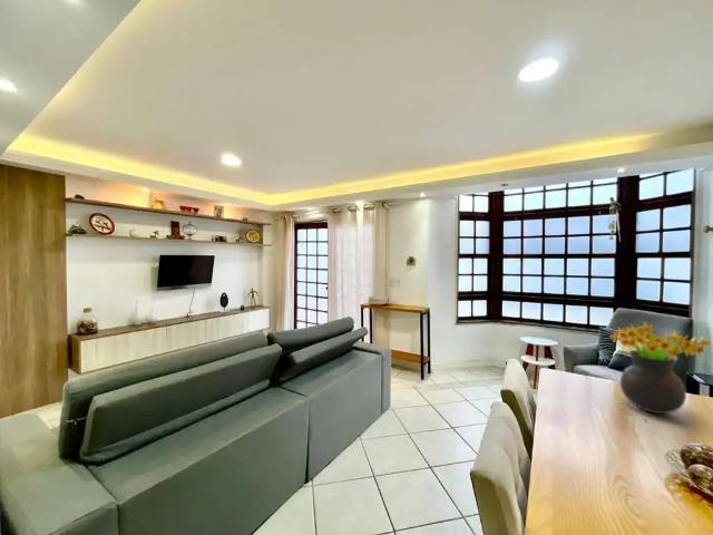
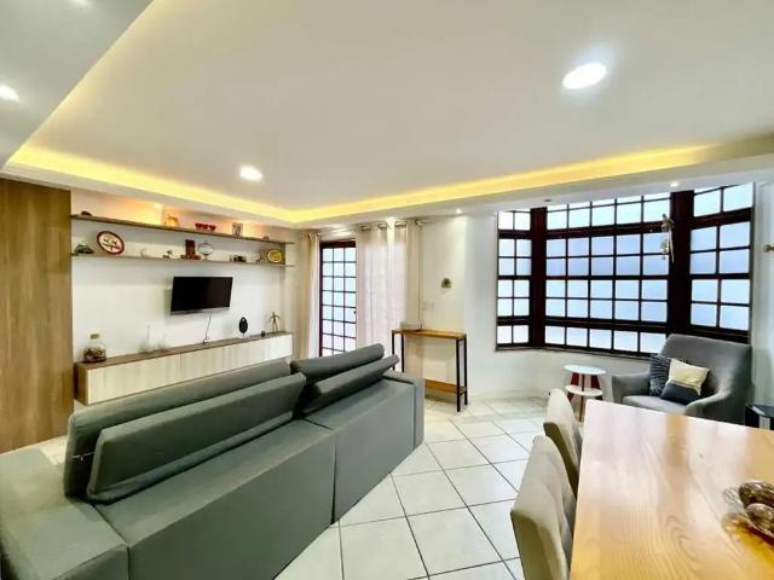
- flower arrangement (655, 370)
